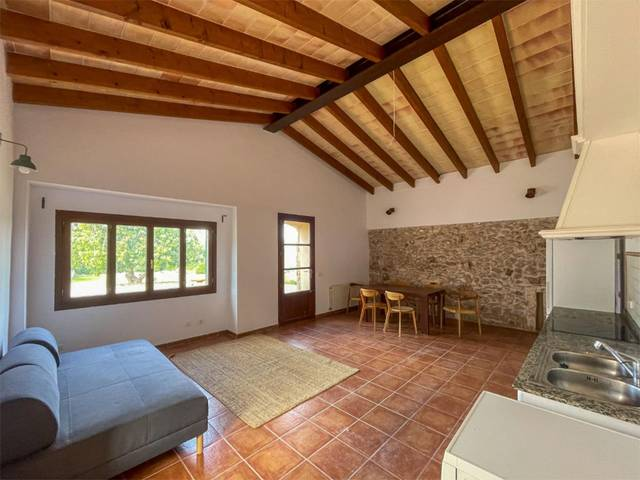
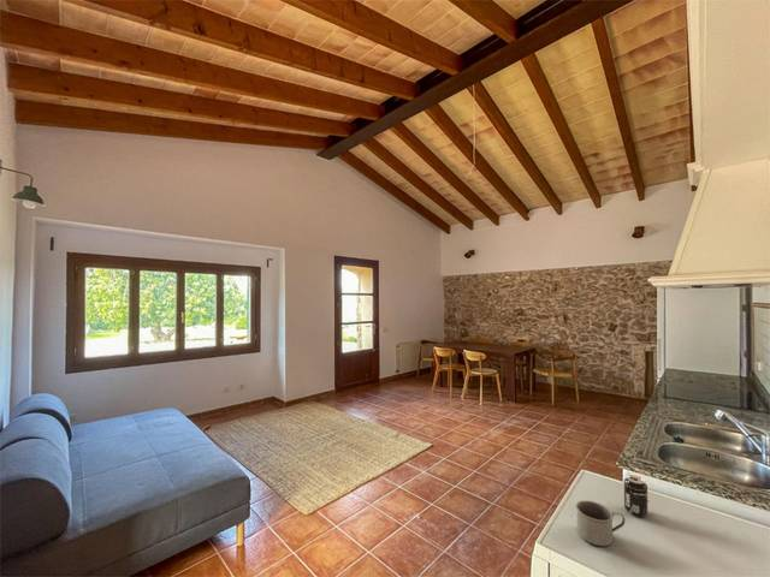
+ mug (597, 522)
+ beverage can (635, 495)
